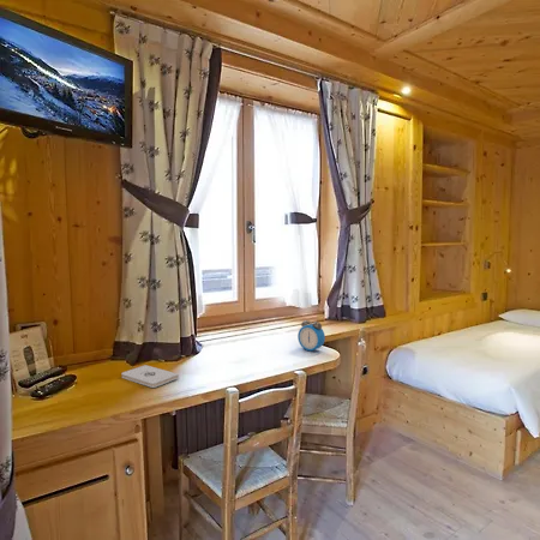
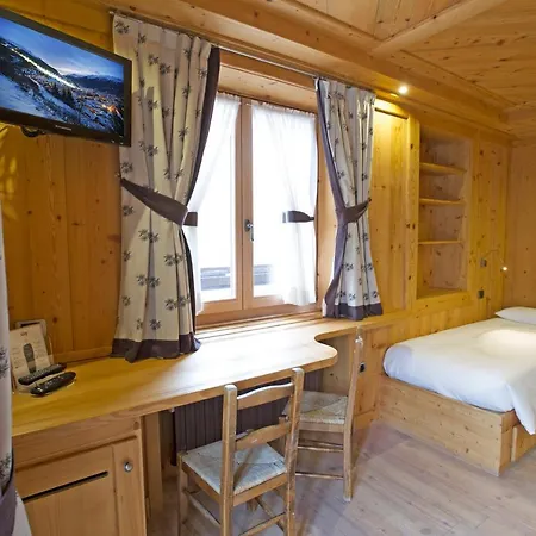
- notepad (149, 376)
- alarm clock (311, 335)
